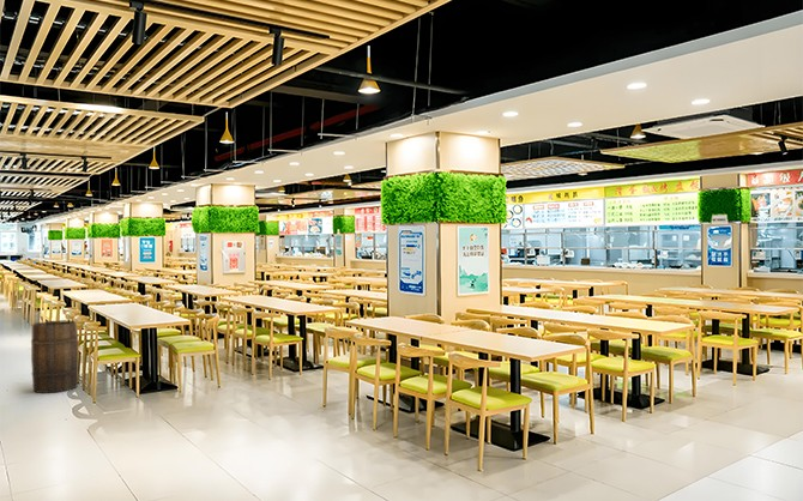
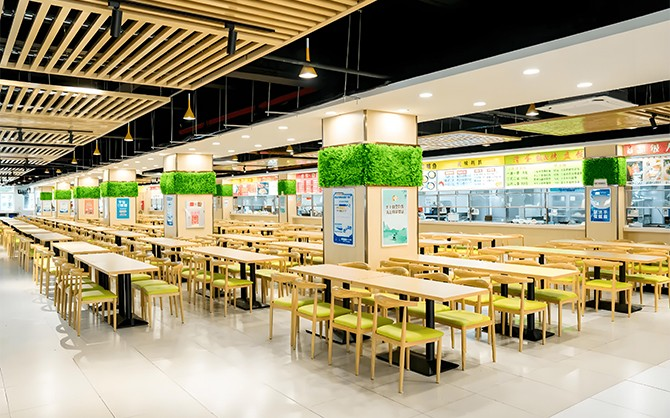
- wooden barrel (54, 355)
